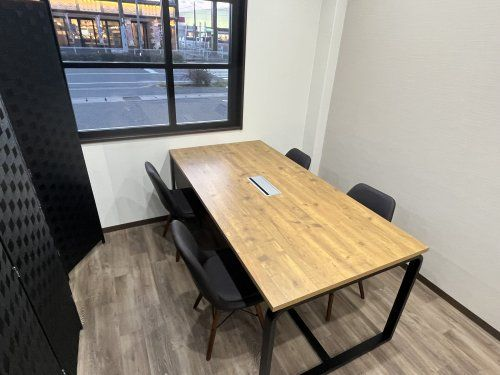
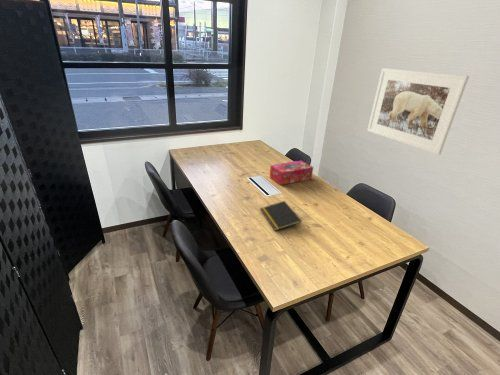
+ tissue box (291, 172)
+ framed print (409, 108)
+ notepad (279, 214)
